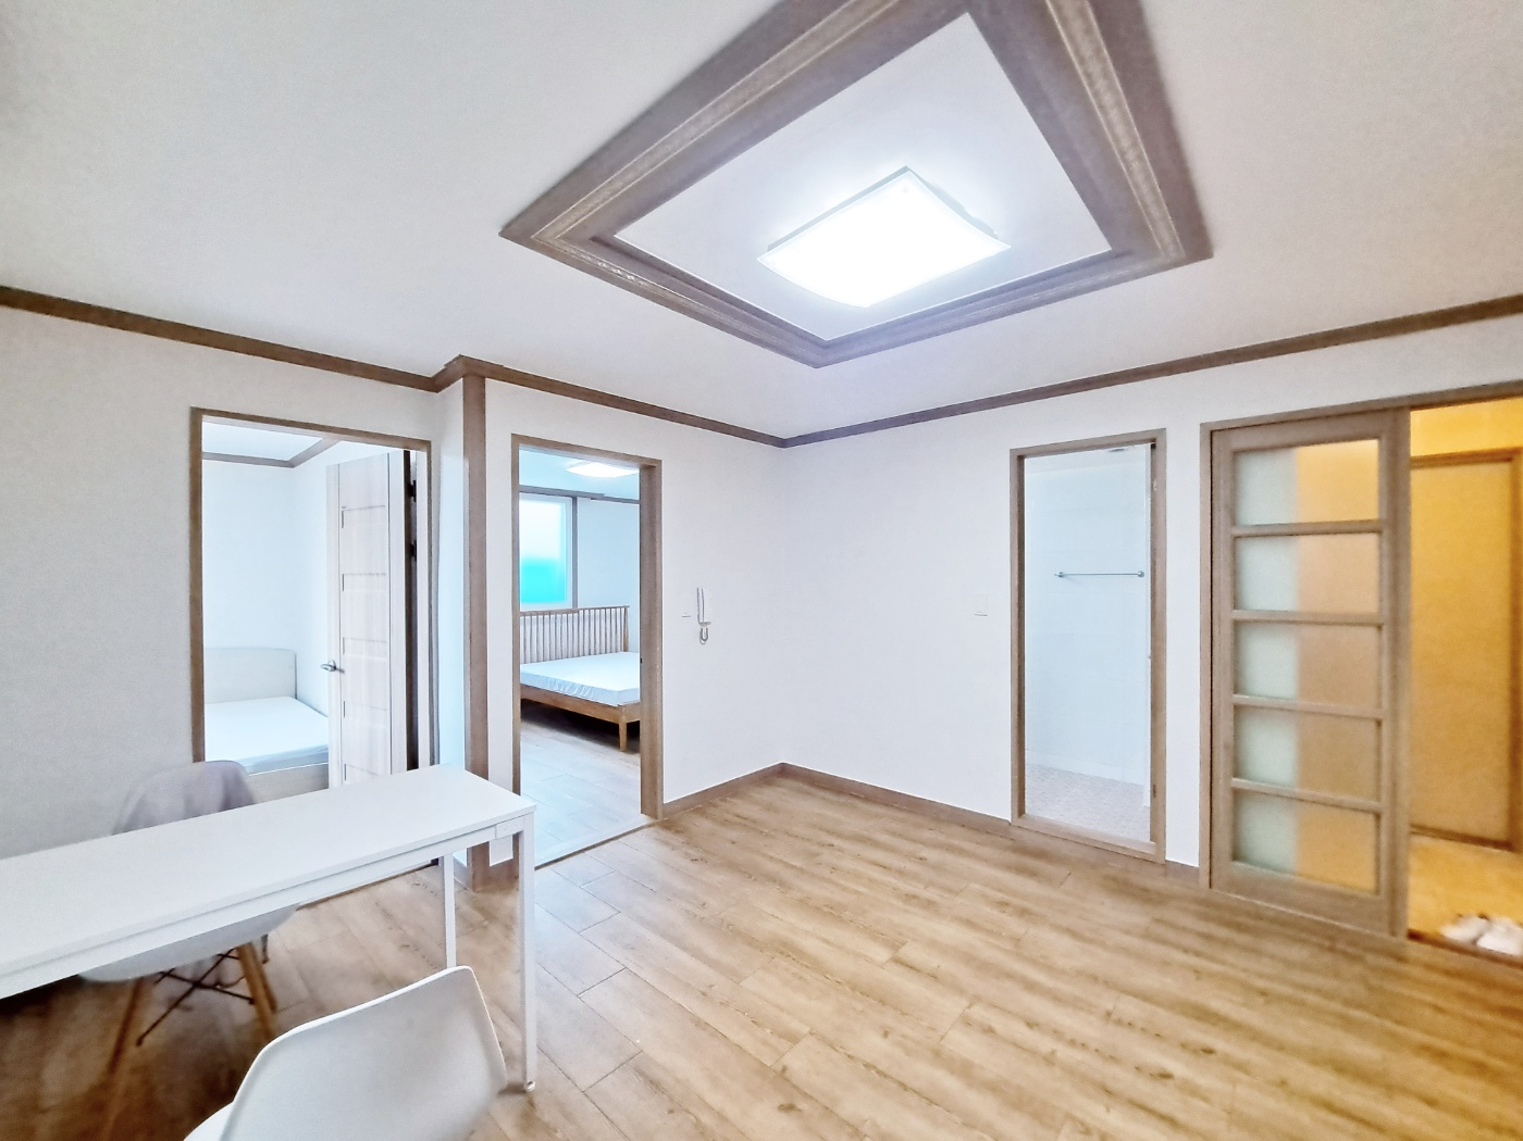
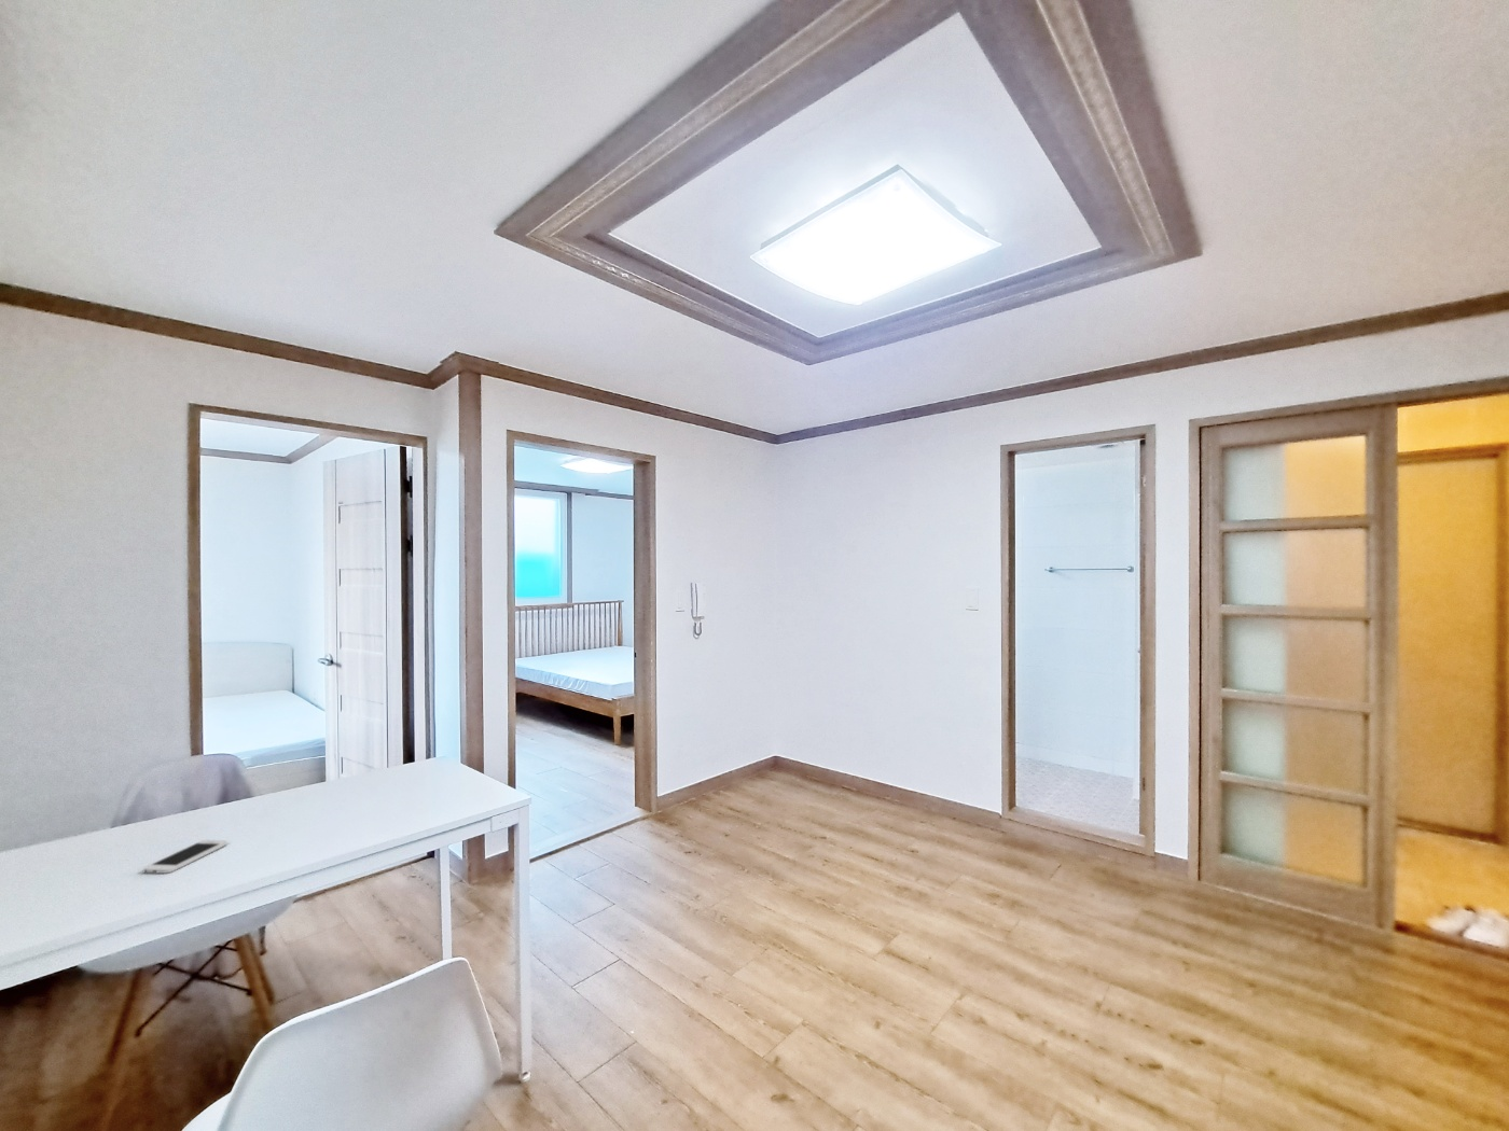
+ smartphone (187, 855)
